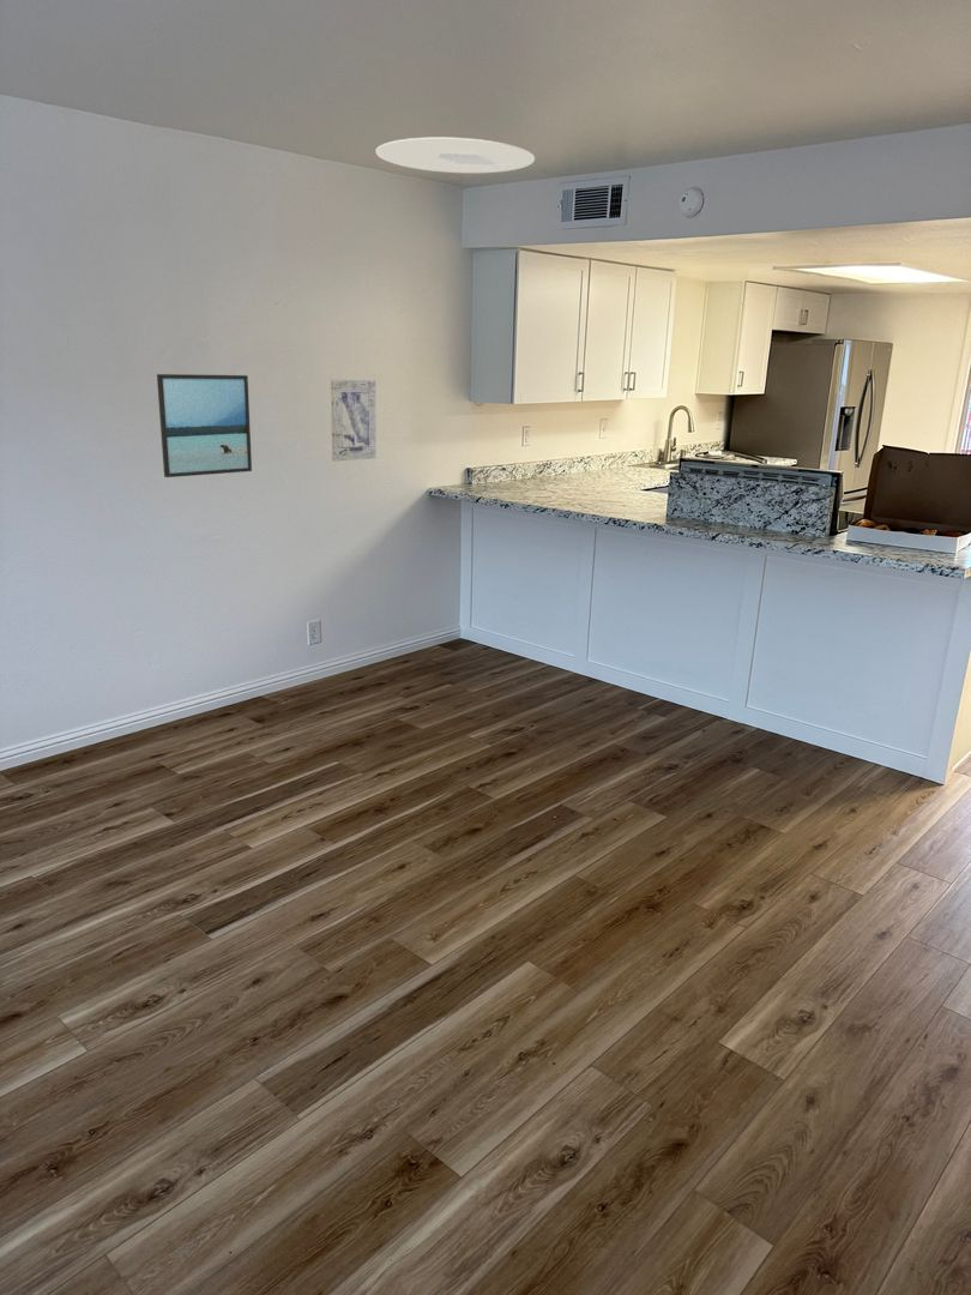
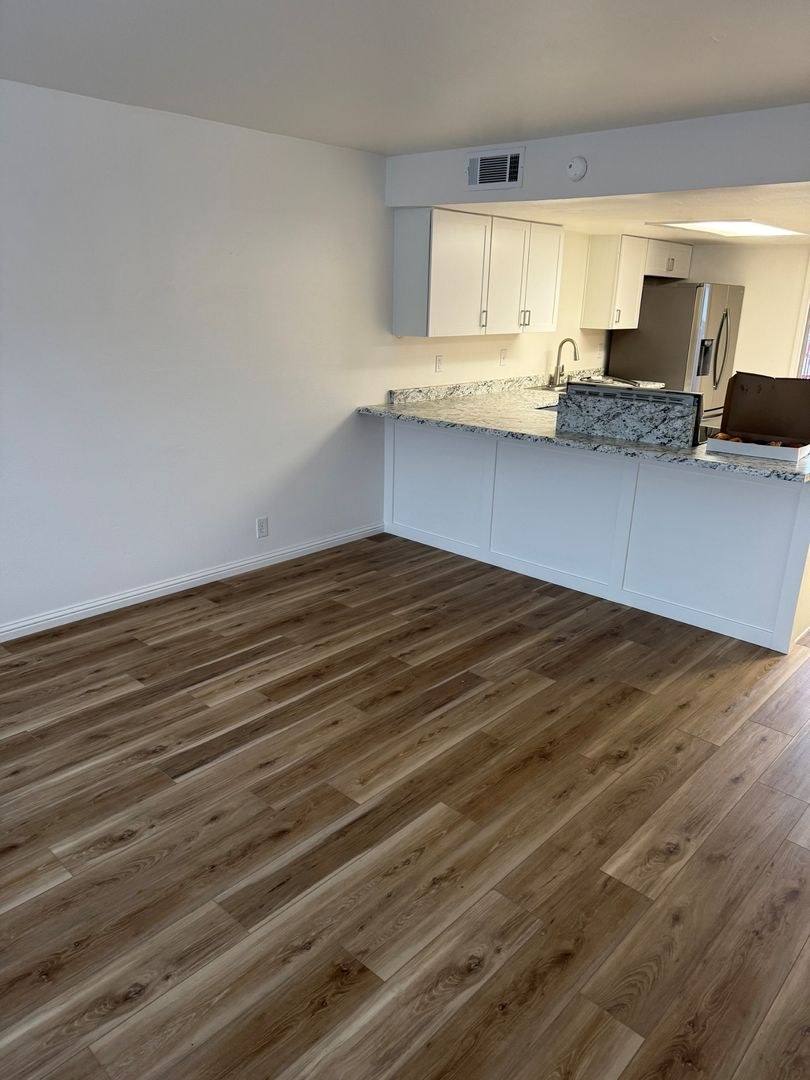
- ceiling light (456, 147)
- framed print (206, 424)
- wall art (354, 420)
